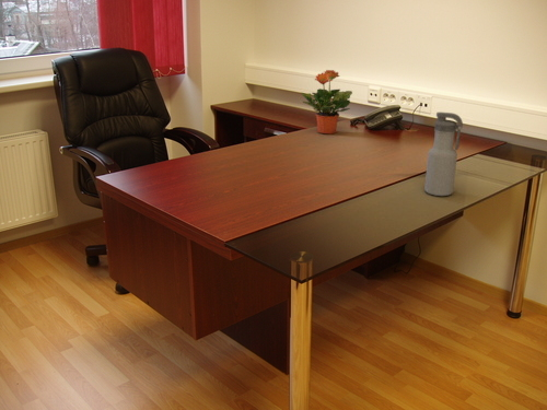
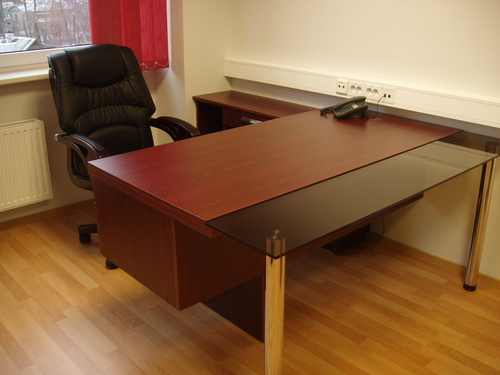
- potted plant (326, 102)
- water bottle (443, 153)
